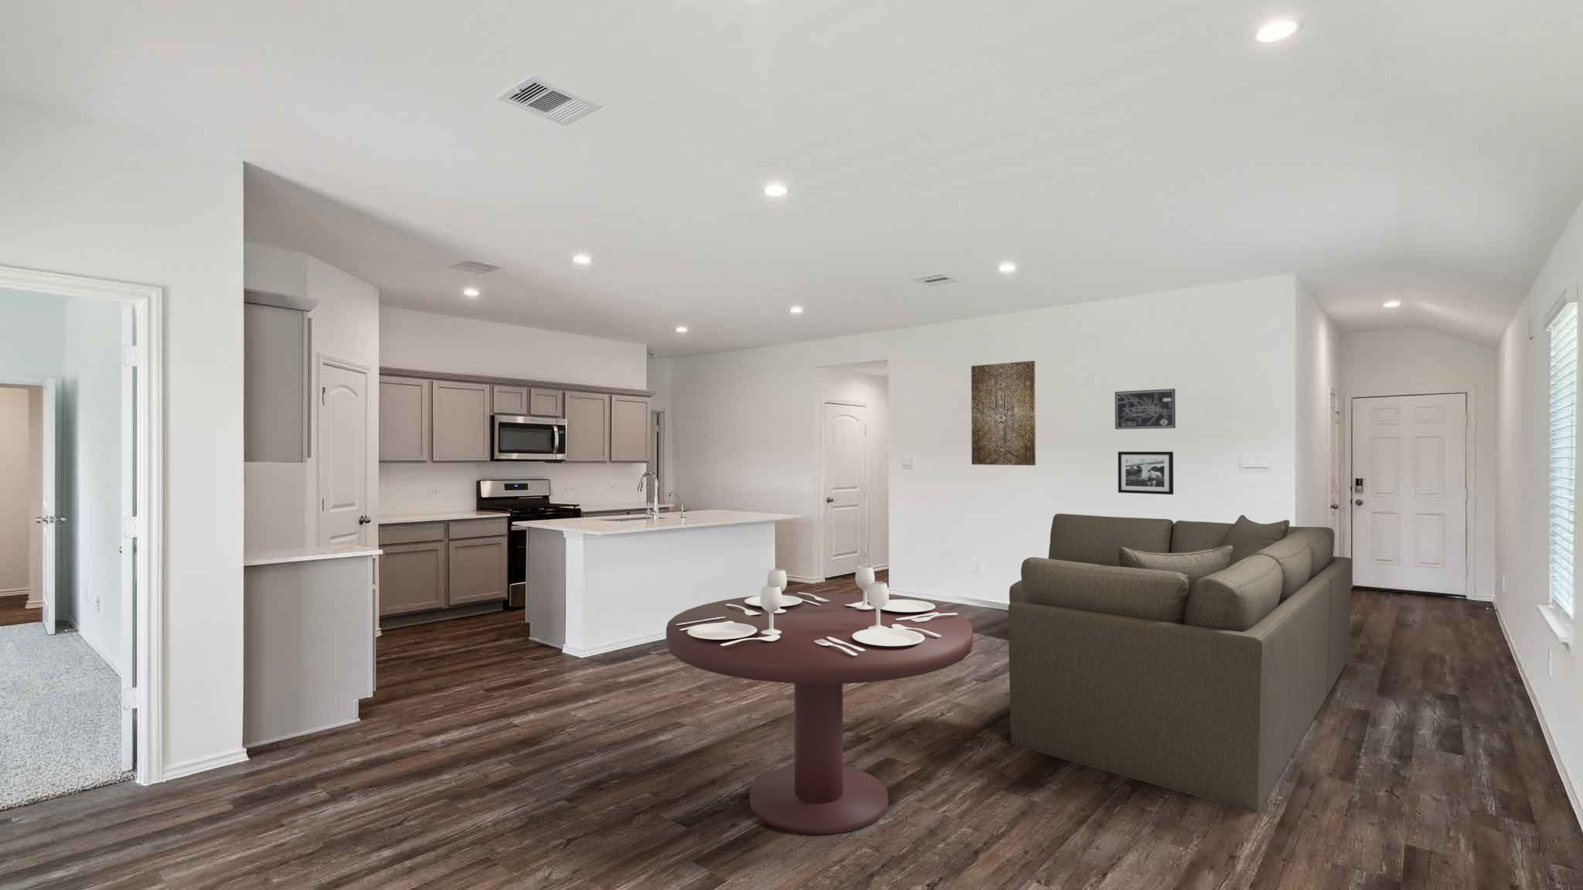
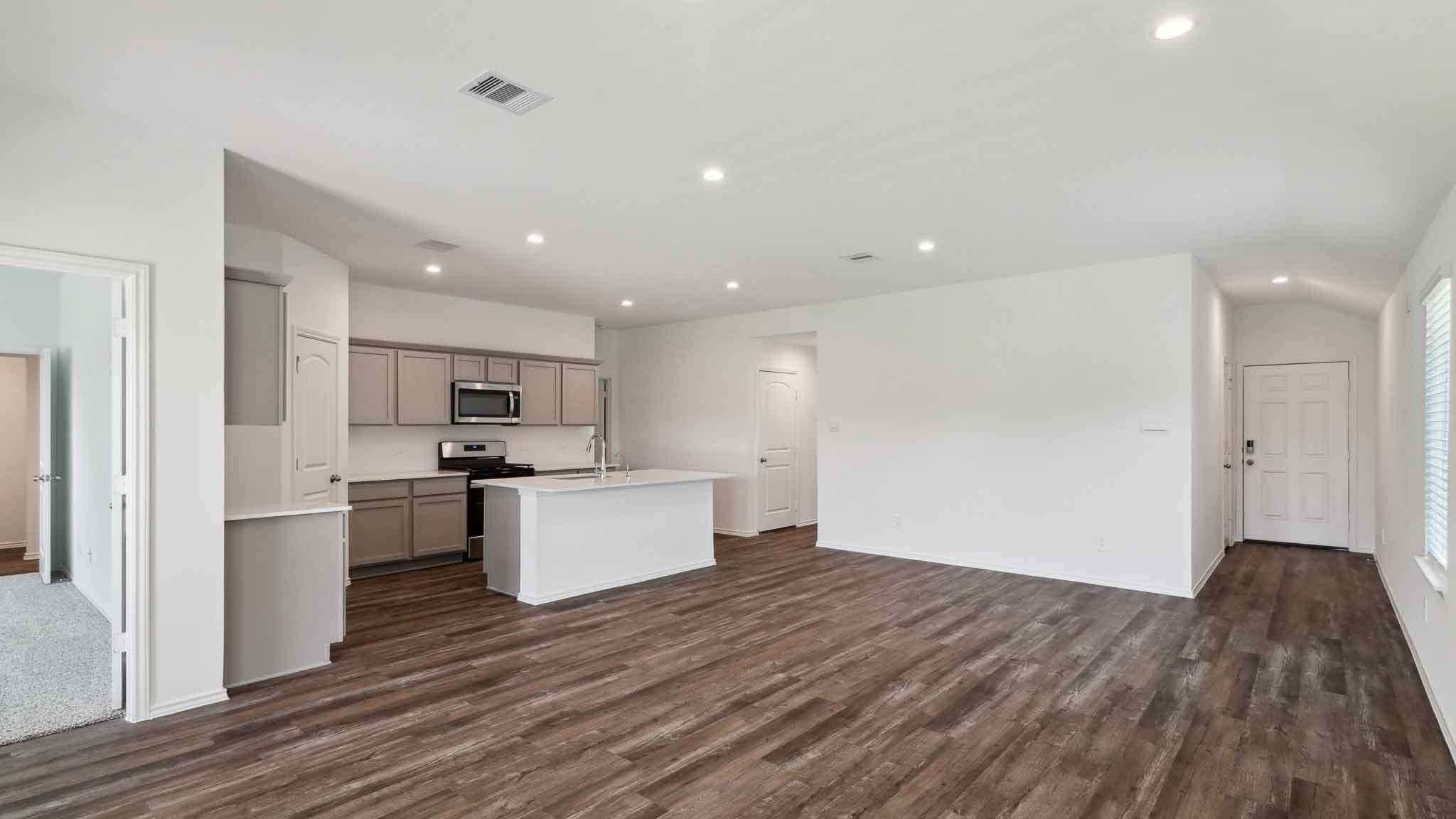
- wall art (1144, 410)
- wall art (1002, 414)
- picture frame (1145, 472)
- sofa (1124, 600)
- dining table (818, 687)
